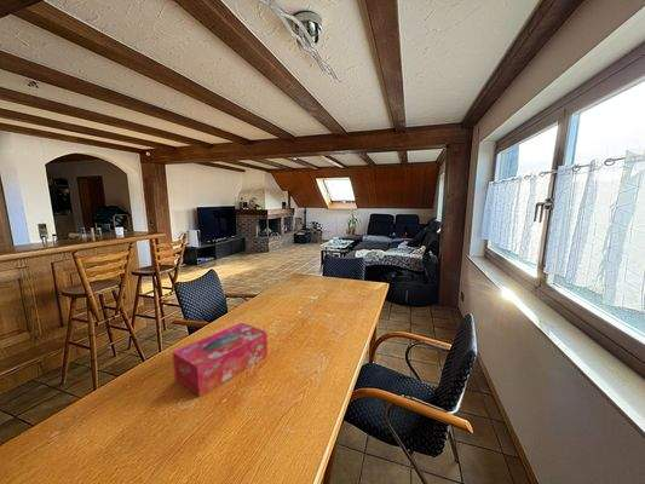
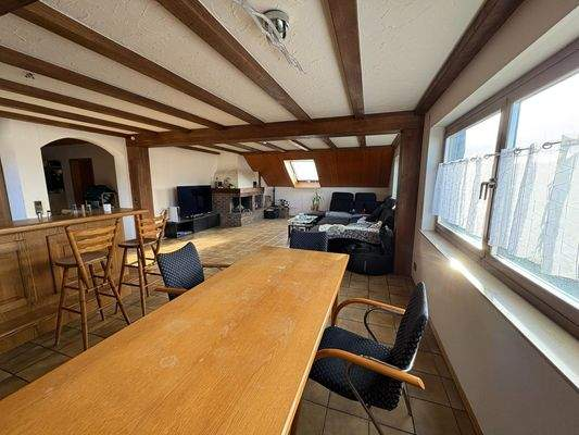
- tissue box (223, 353)
